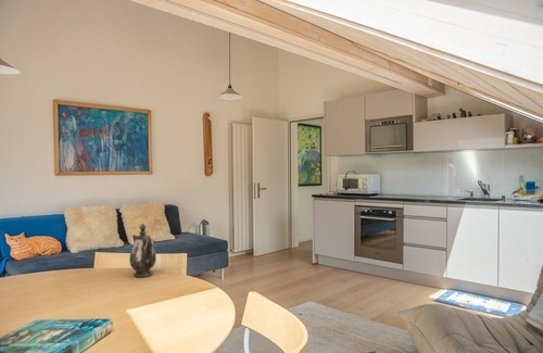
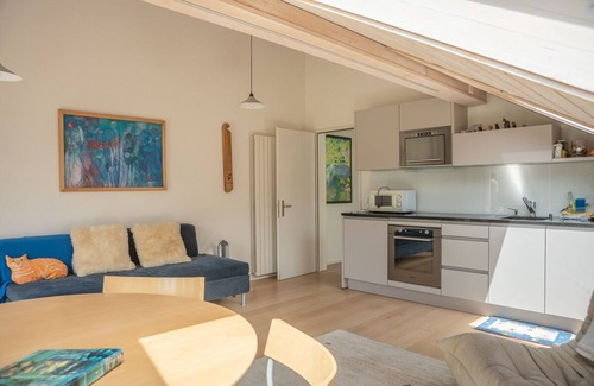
- teapot (142, 249)
